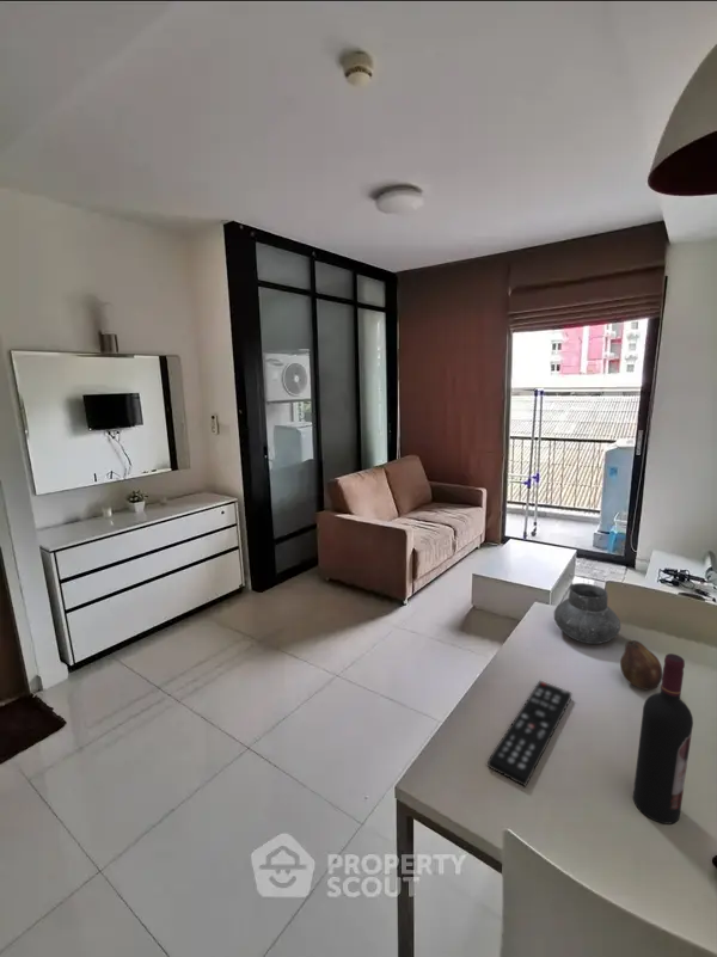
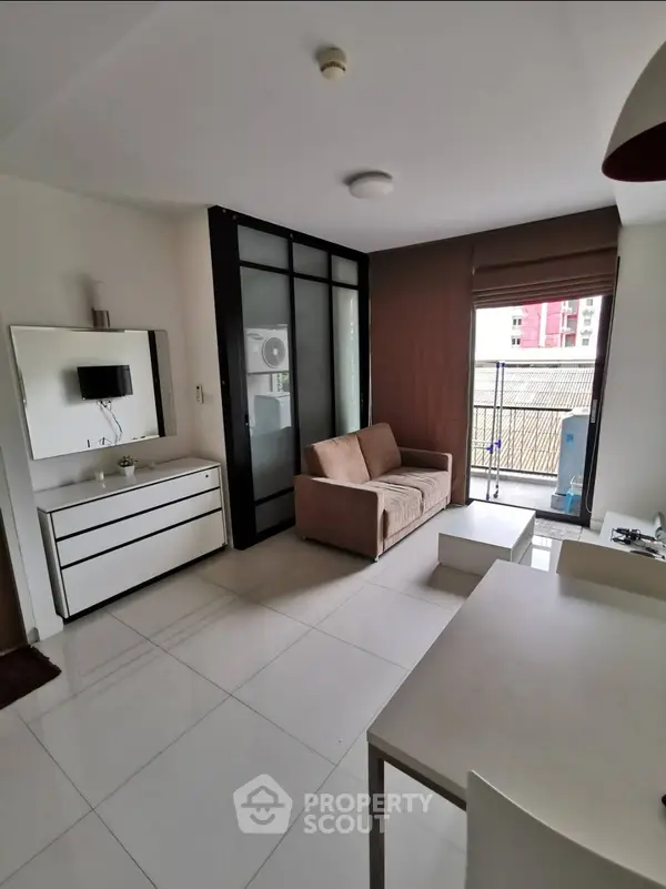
- remote control (533, 724)
- vase (587, 612)
- wine bottle (664, 734)
- fruit (642, 664)
